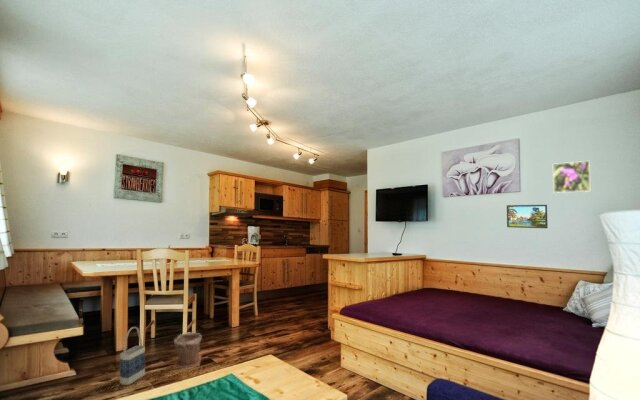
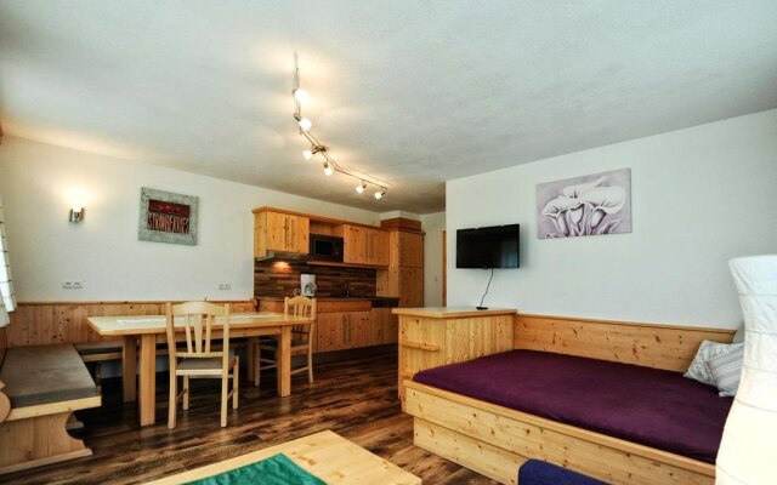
- bag (133, 353)
- plant pot (187, 349)
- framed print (526, 216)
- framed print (571, 177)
